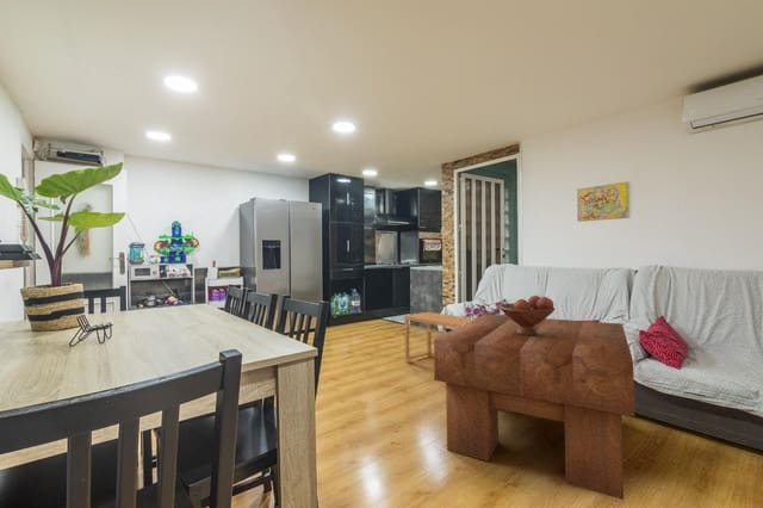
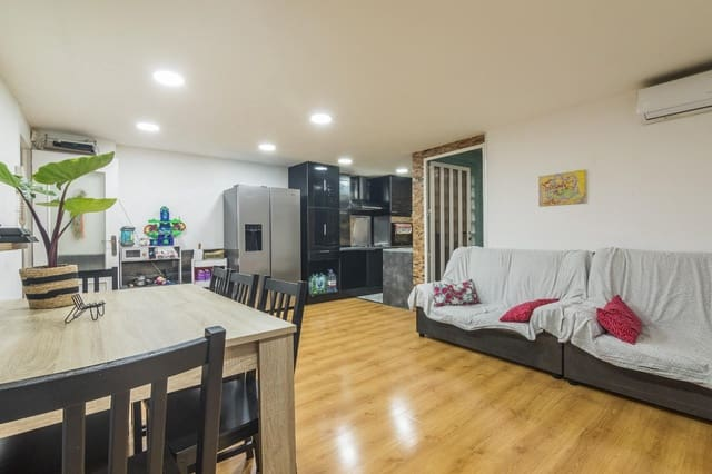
- fruit bowl (526, 314)
- coffee table (536, 382)
- side table (445, 333)
